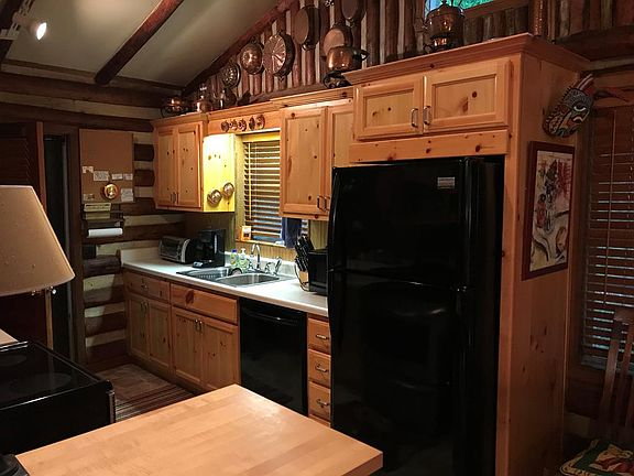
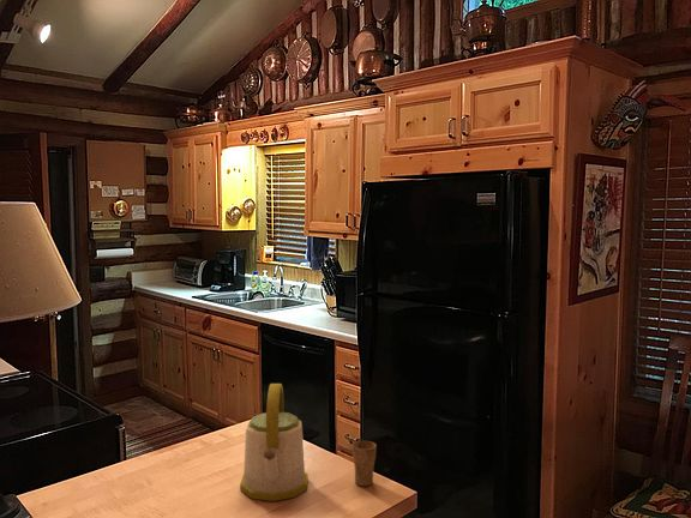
+ cup (363, 458)
+ kettle (274, 438)
